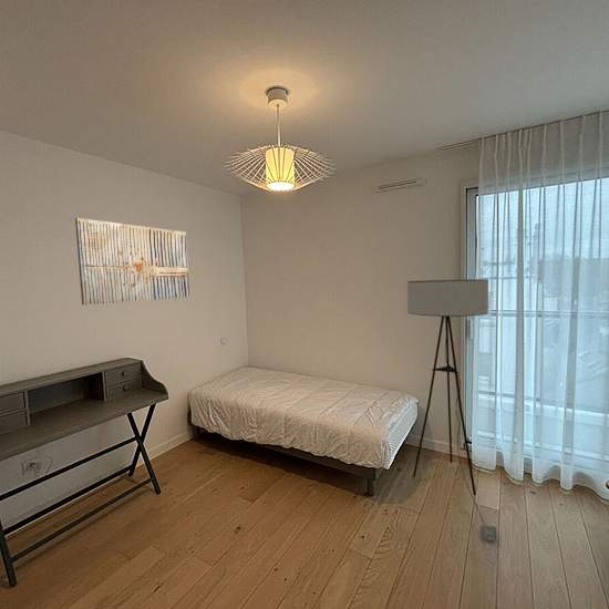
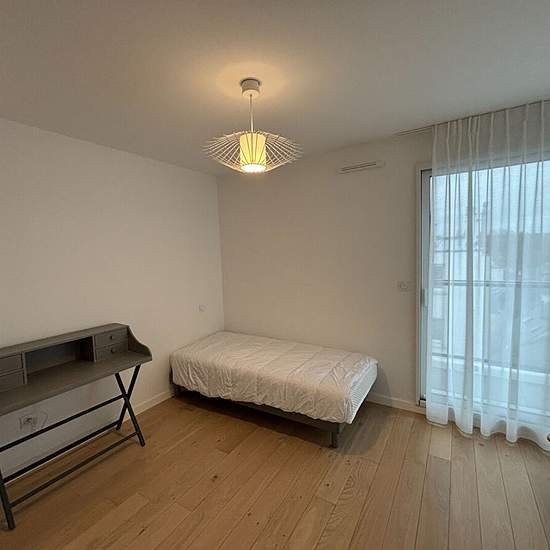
- floor lamp (448, 389)
- wall art (141, 264)
